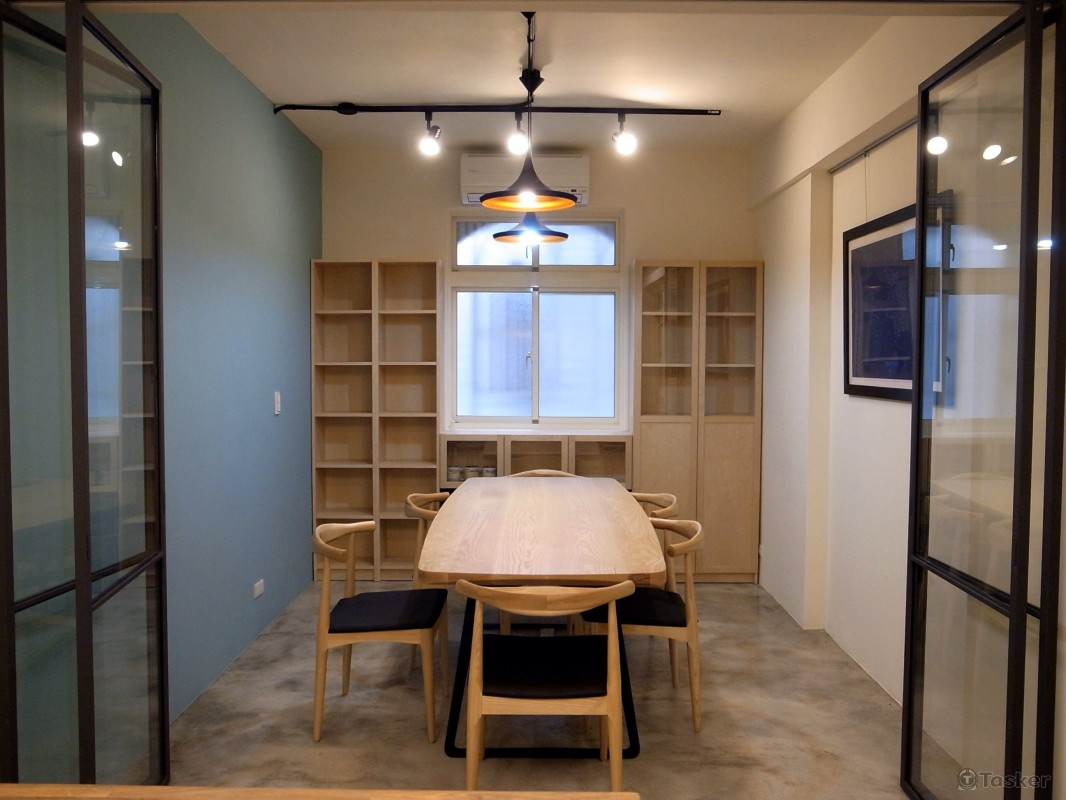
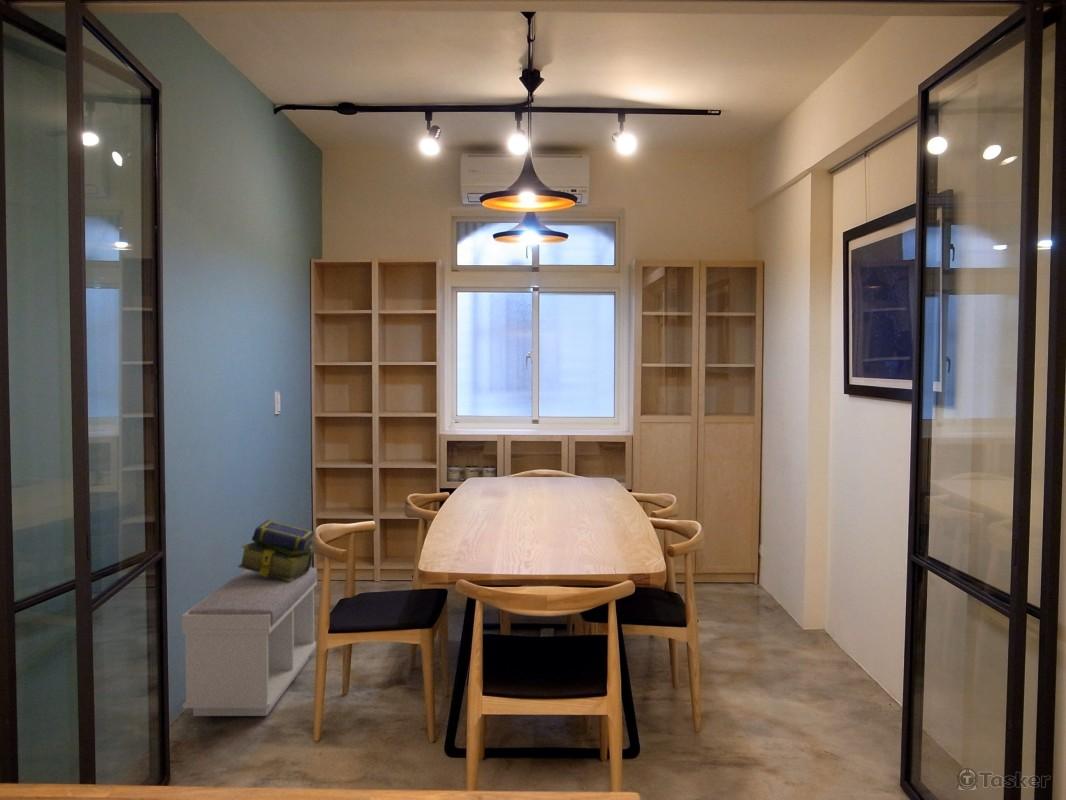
+ bench (257, 634)
+ stack of books (277, 552)
